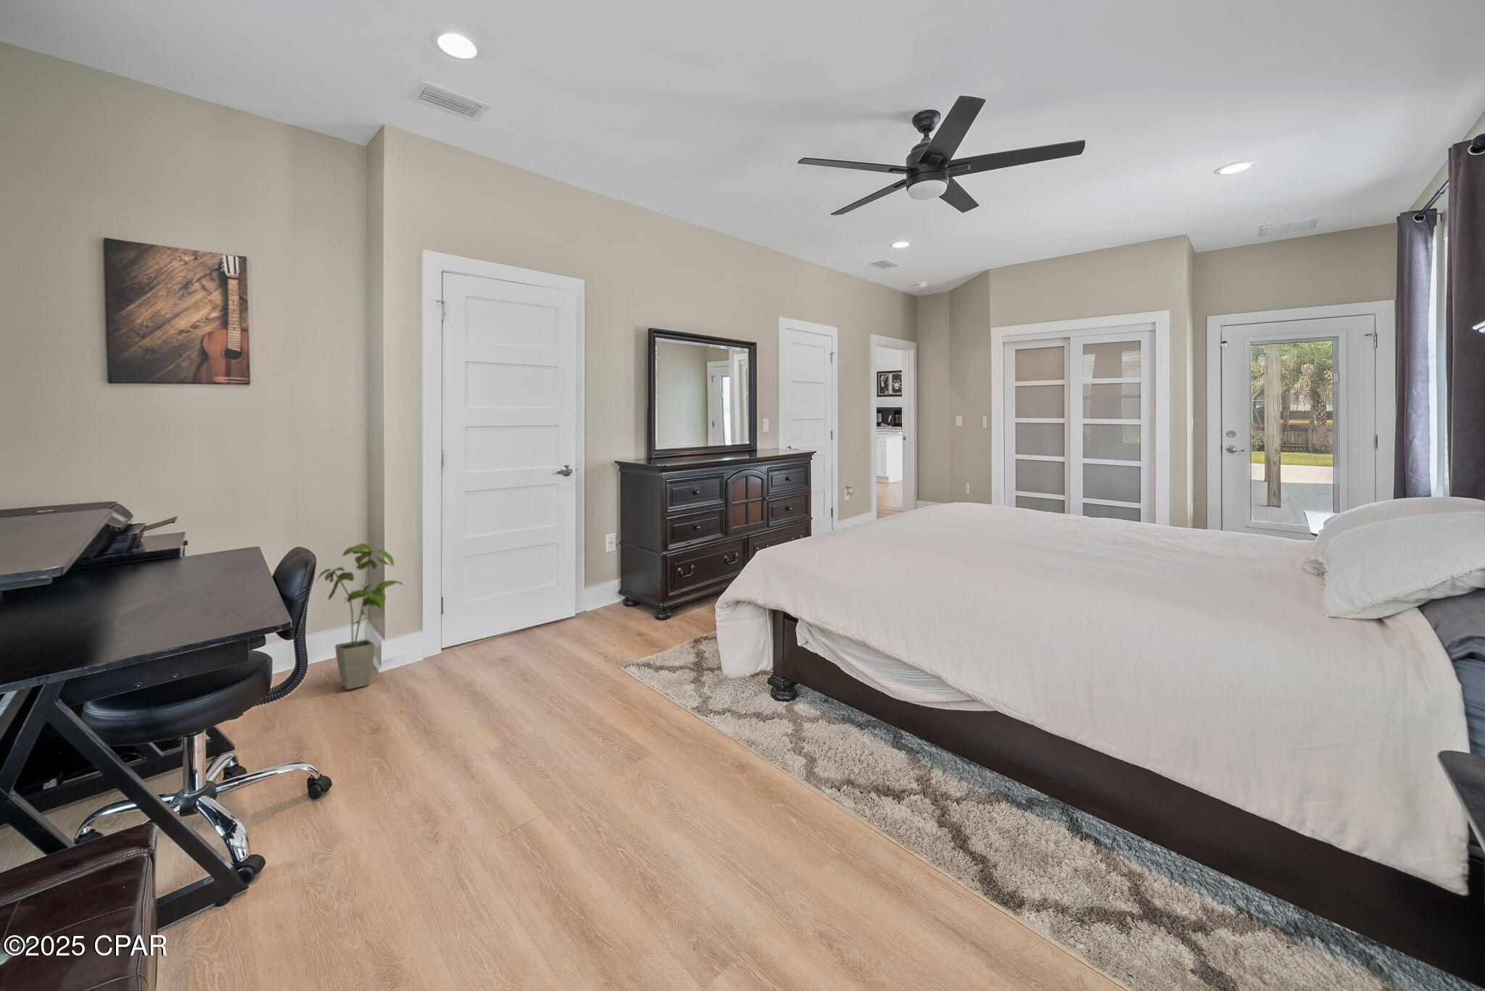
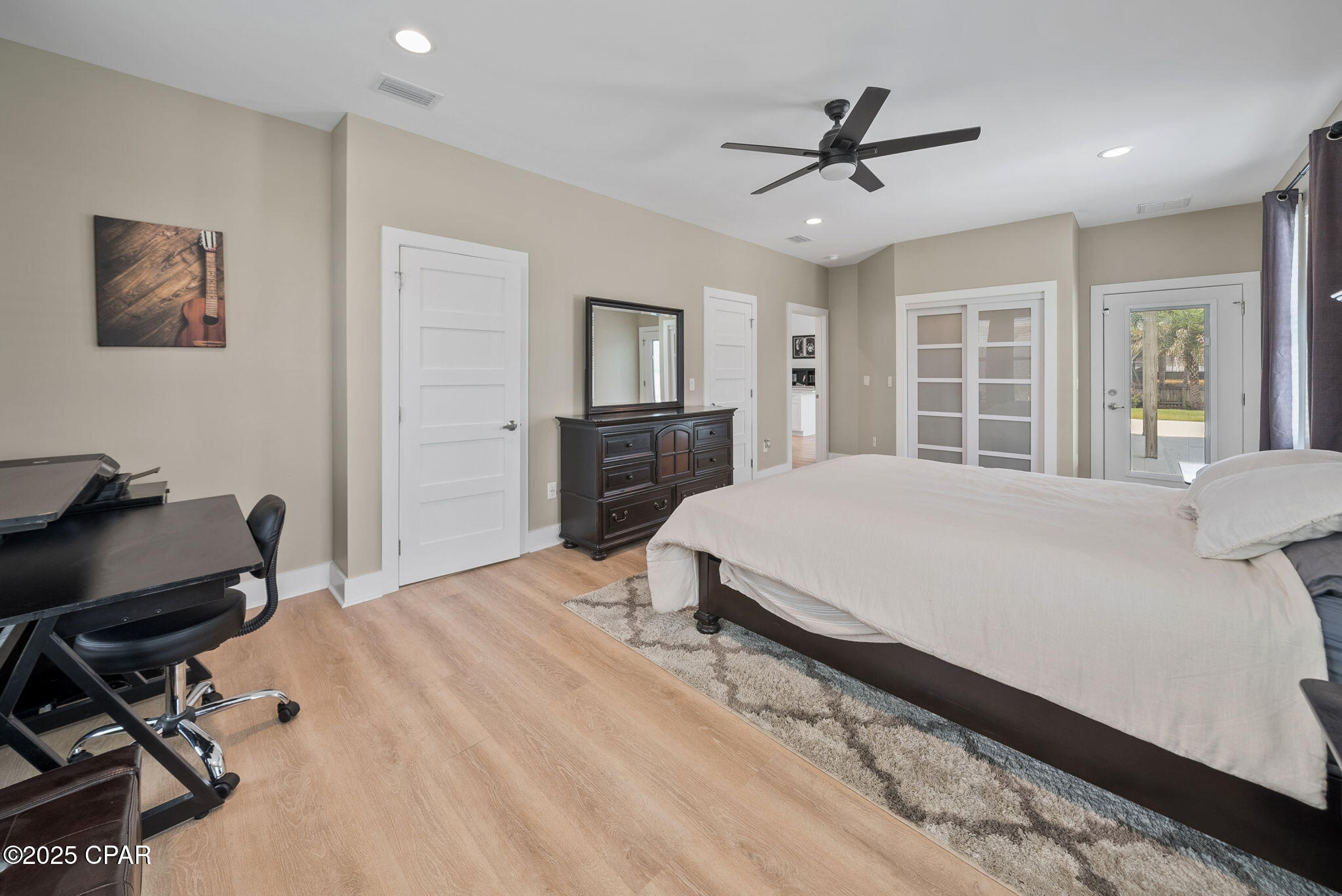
- house plant (365, 614)
